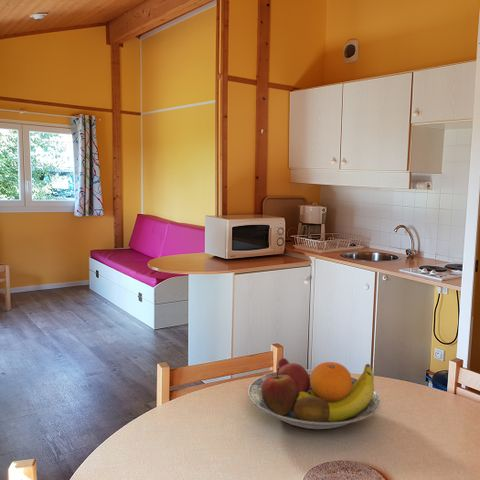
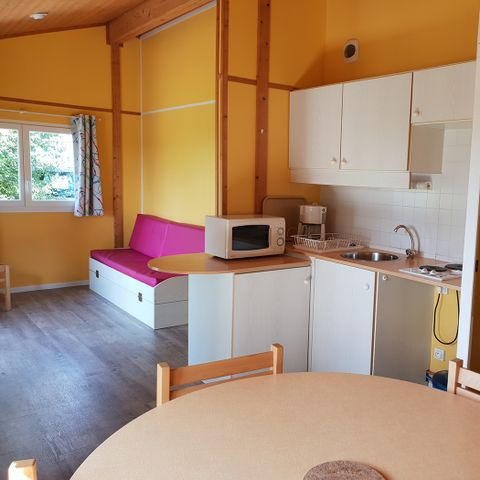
- fruit bowl (313, 387)
